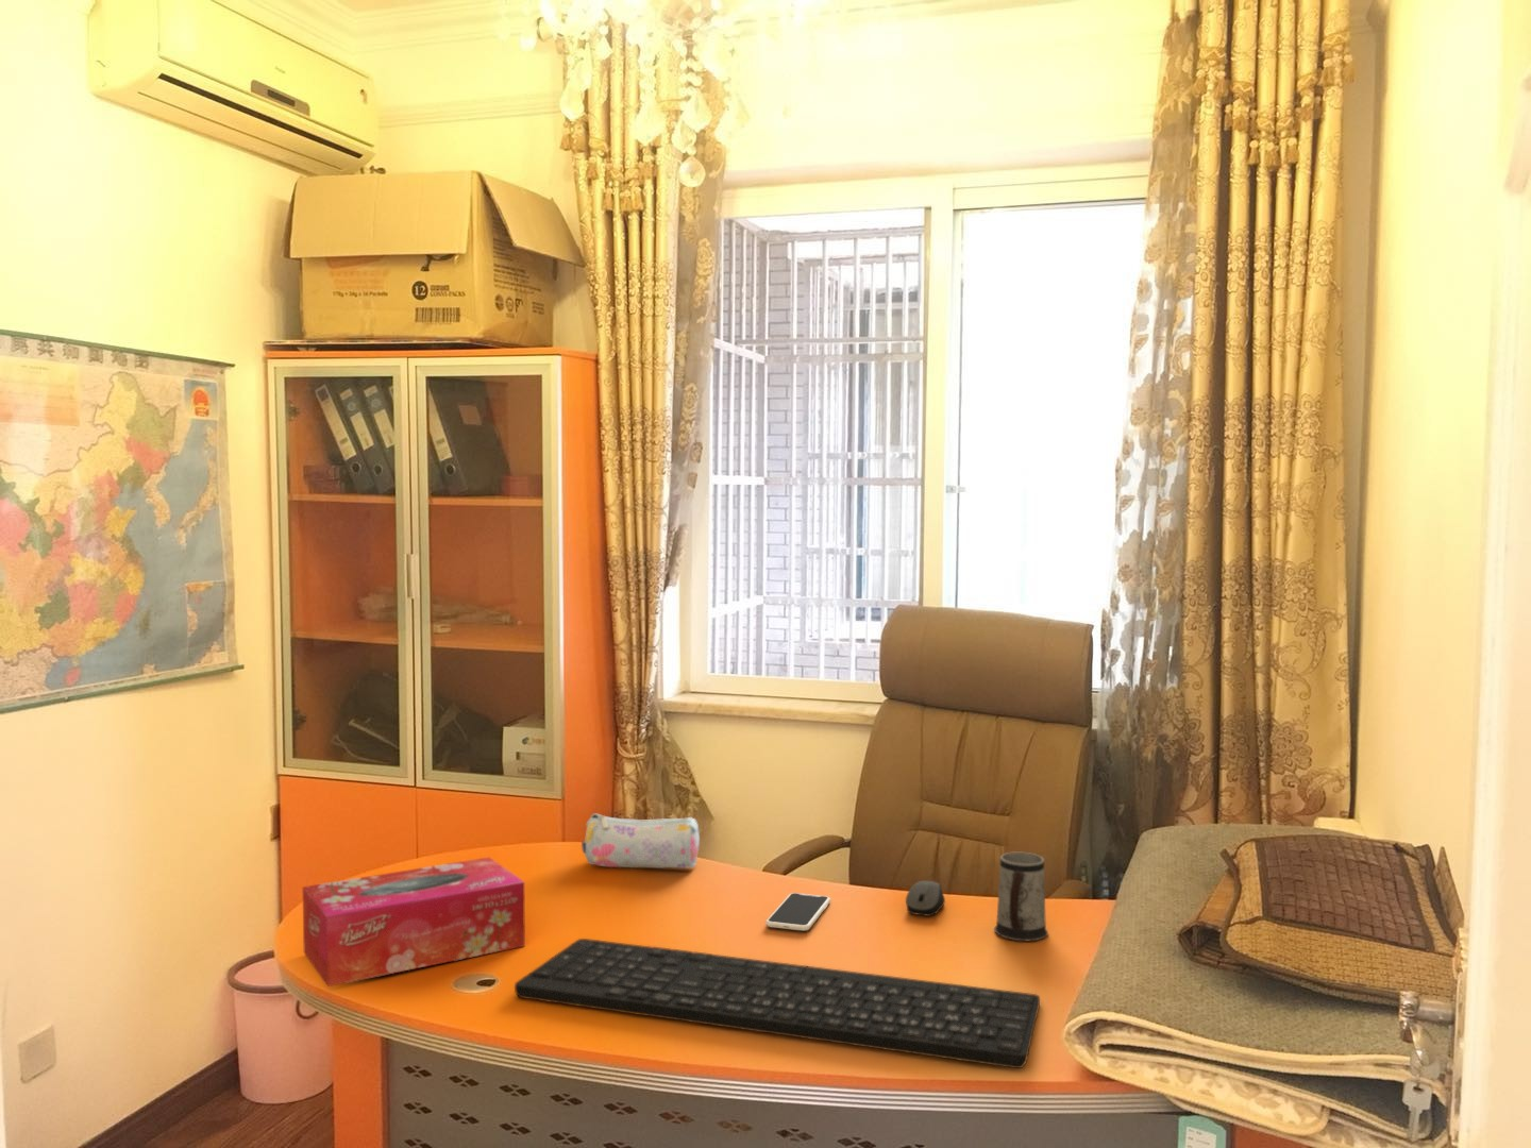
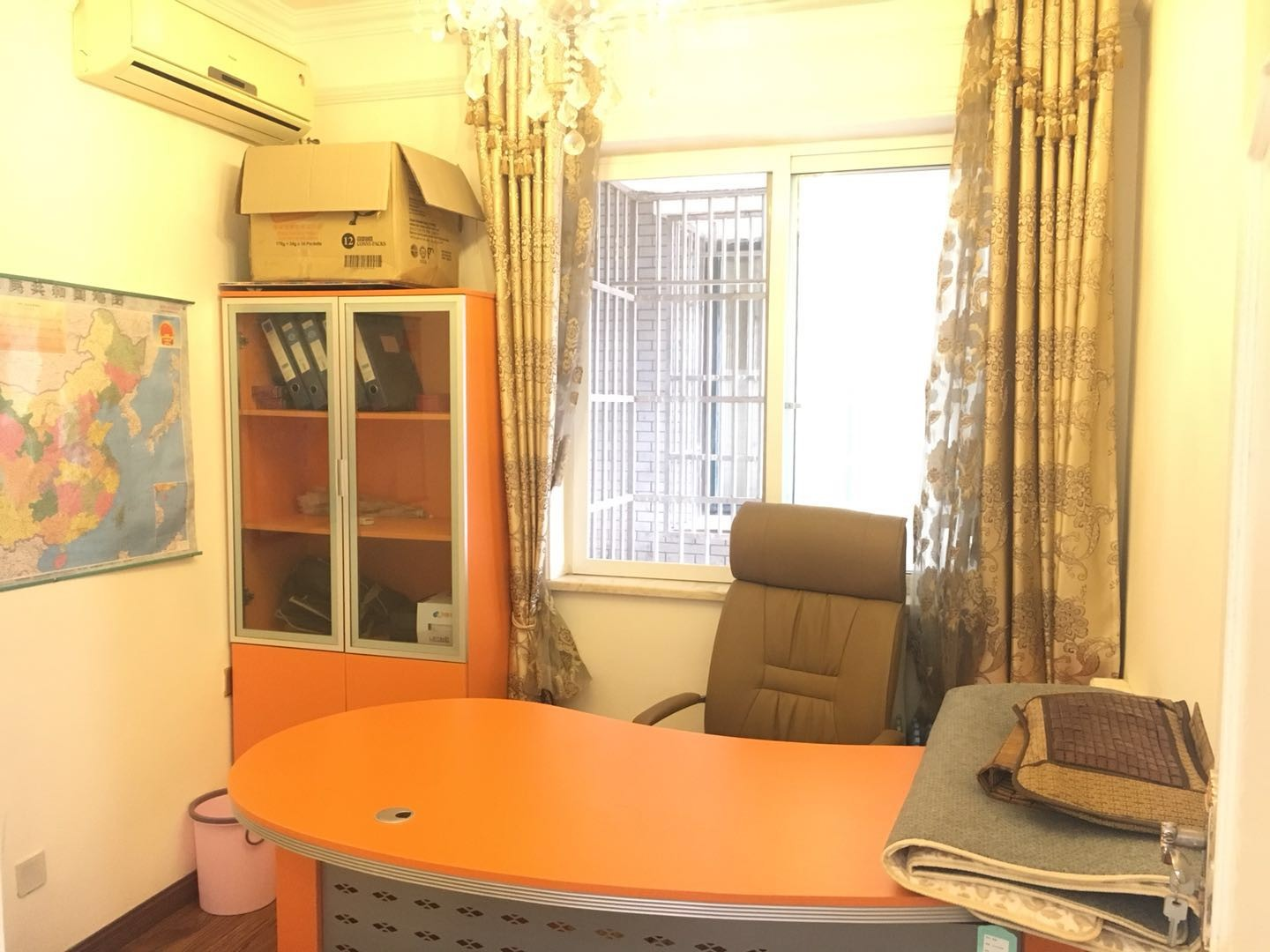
- keyboard (775, 991)
- smartphone (798, 910)
- tissue box (415, 916)
- mug (1020, 898)
- pencil case (643, 839)
- computer mouse (925, 896)
